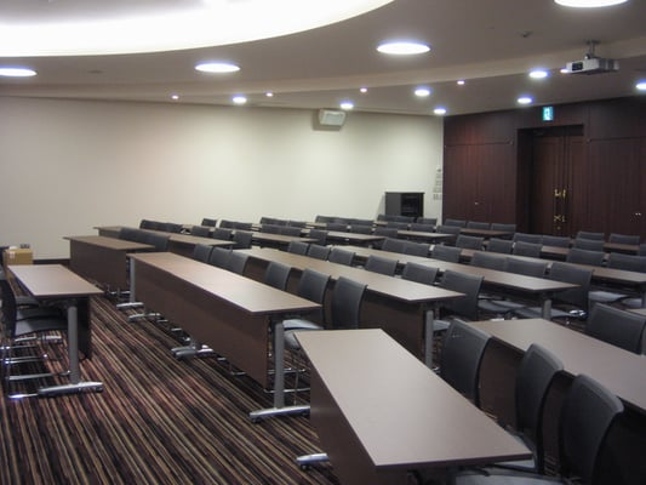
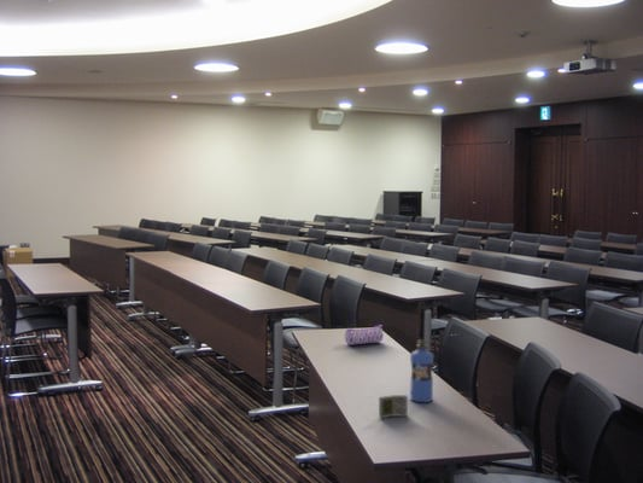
+ mobile phone (393, 406)
+ water bottle (421, 369)
+ pencil case (363, 334)
